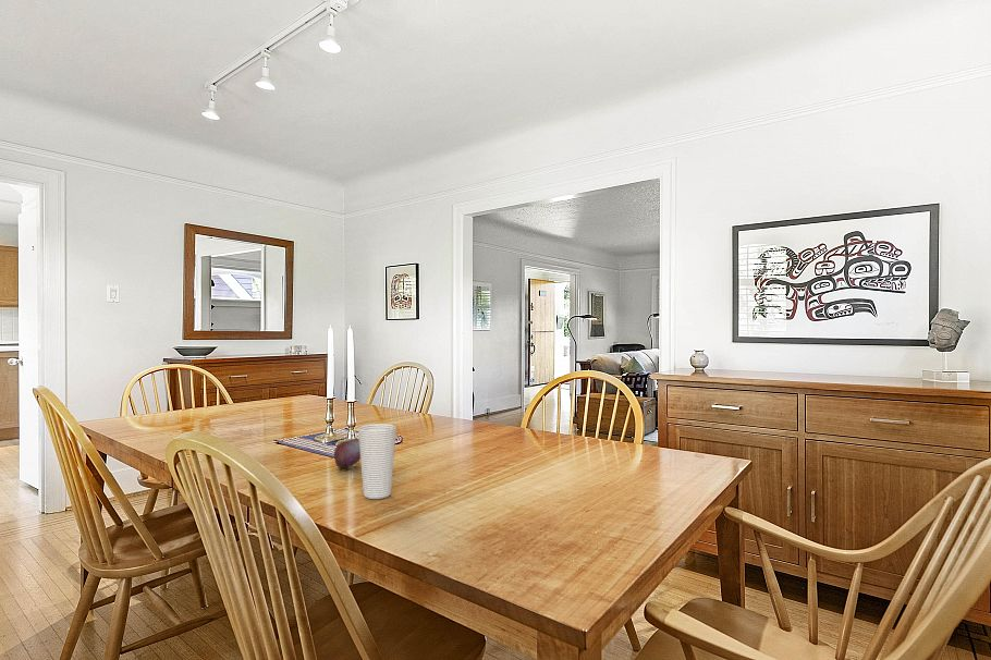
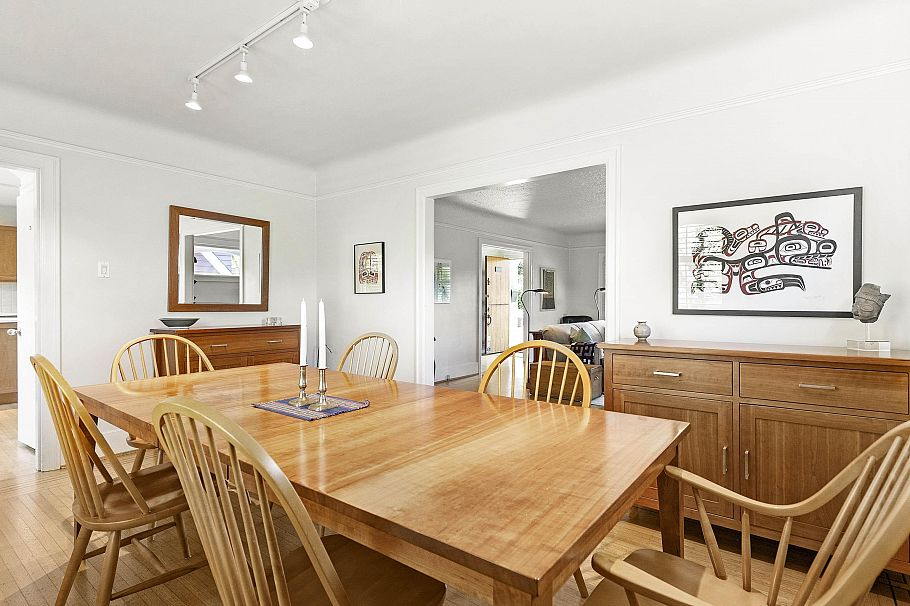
- apple (350, 453)
- cup (377, 461)
